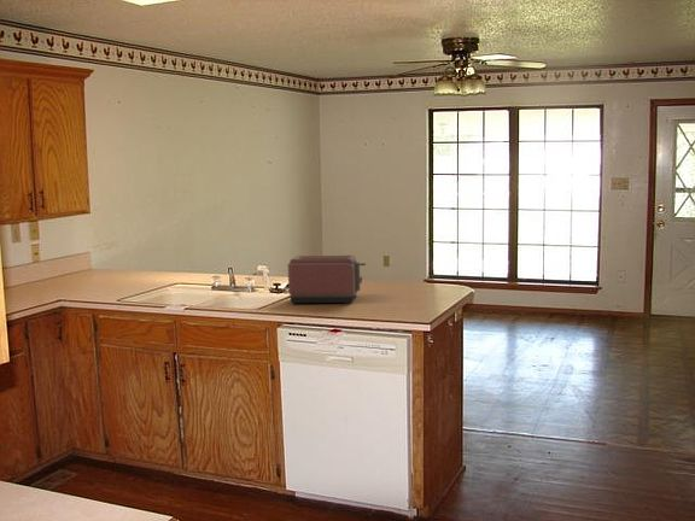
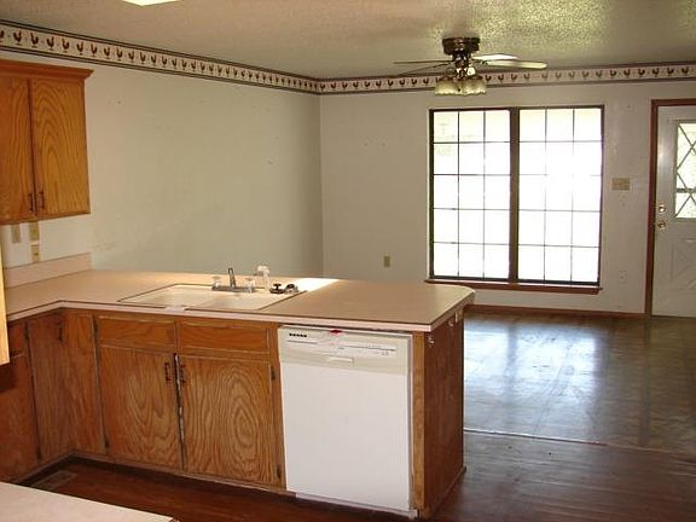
- toaster (328, 279)
